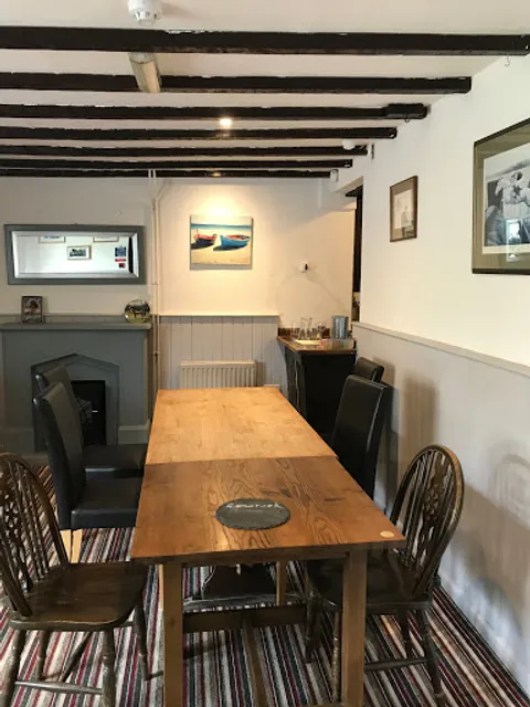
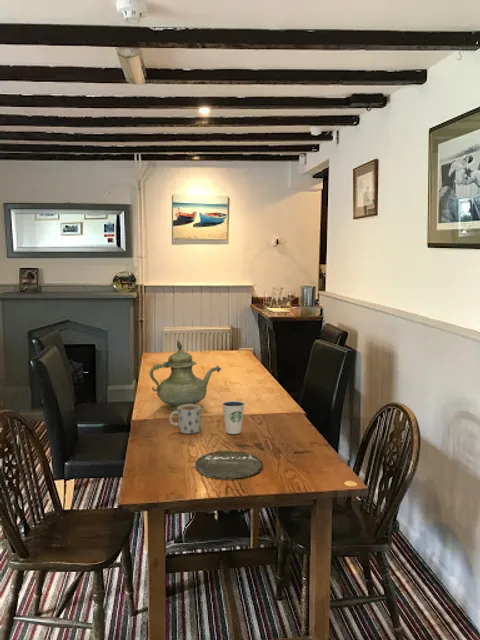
+ mug (185, 419)
+ dixie cup (233, 417)
+ teapot (185, 373)
